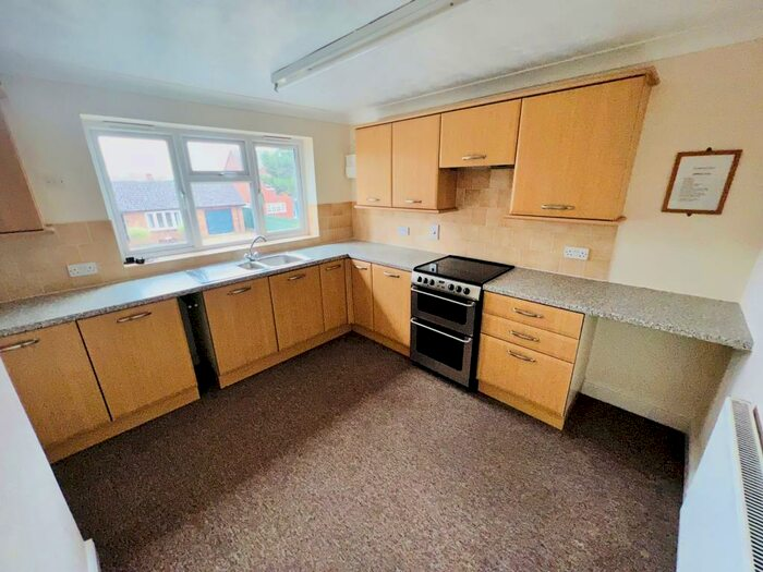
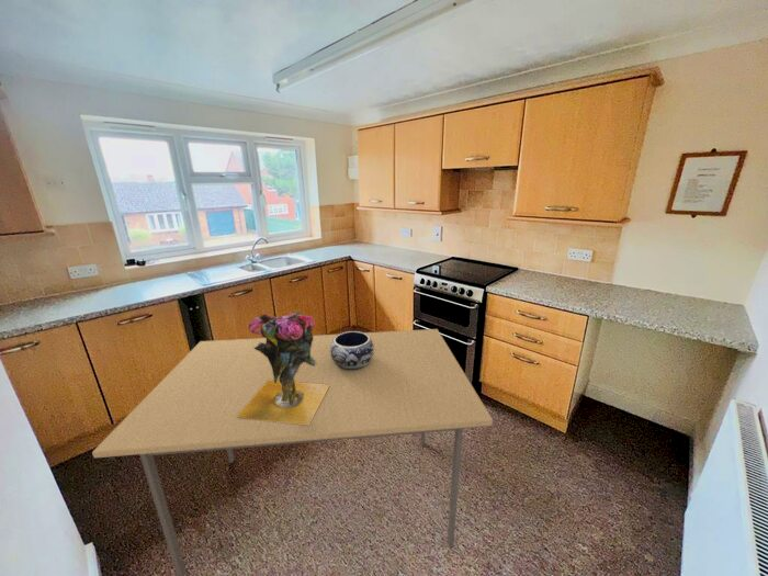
+ decorative bowl (352, 349)
+ dining table (320, 439)
+ vase (281, 359)
